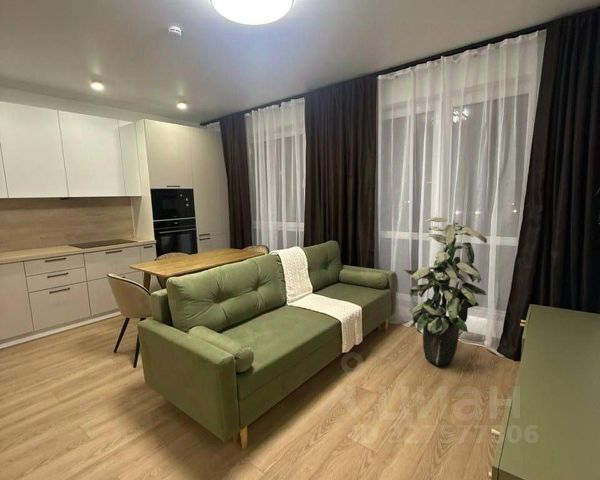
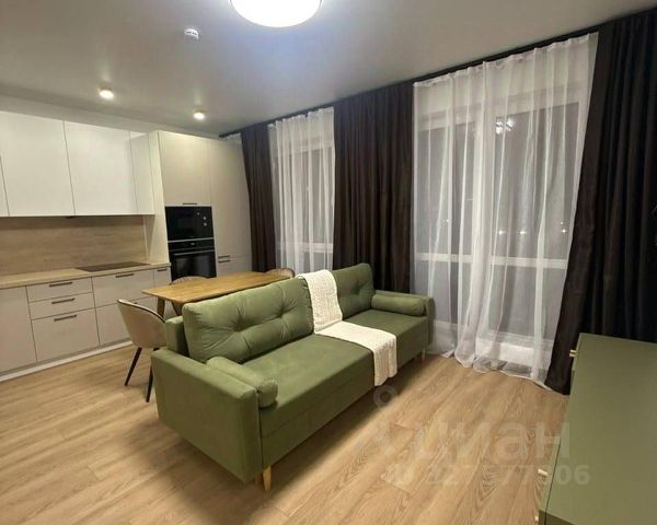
- indoor plant (441, 289)
